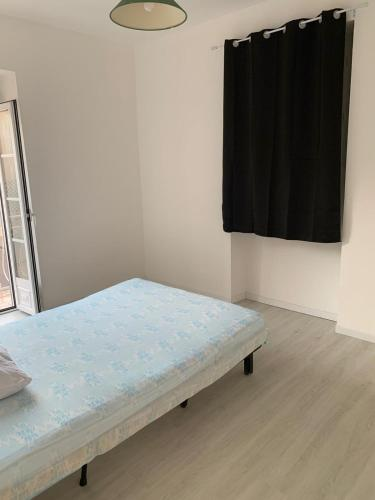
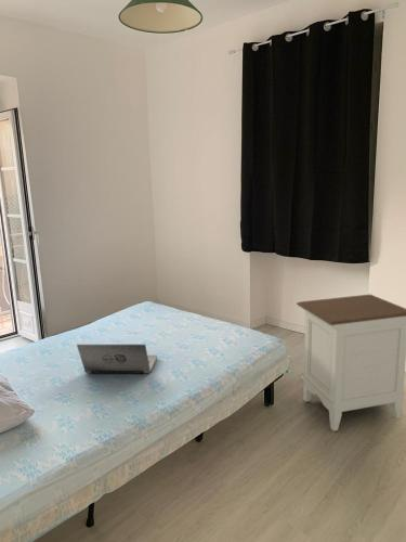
+ laptop (119, 351)
+ nightstand (350, 358)
